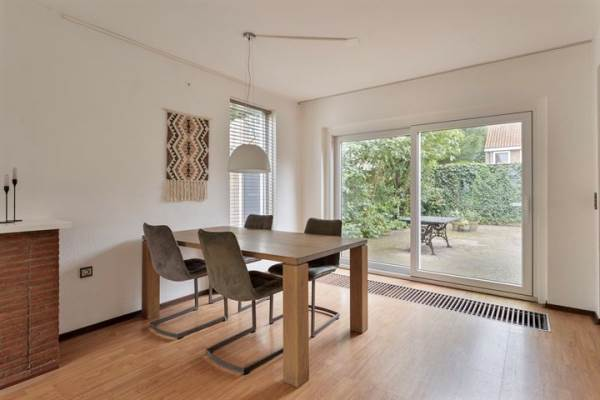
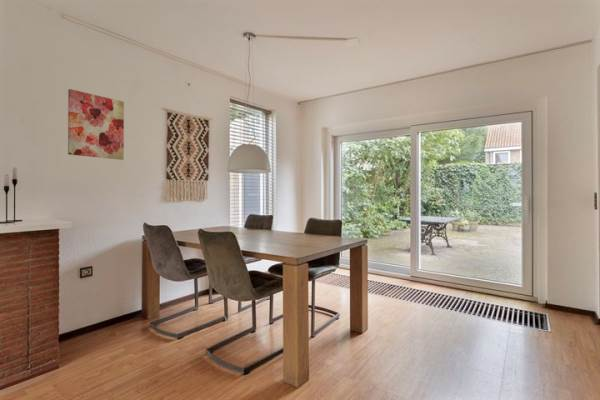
+ wall art (97, 126)
